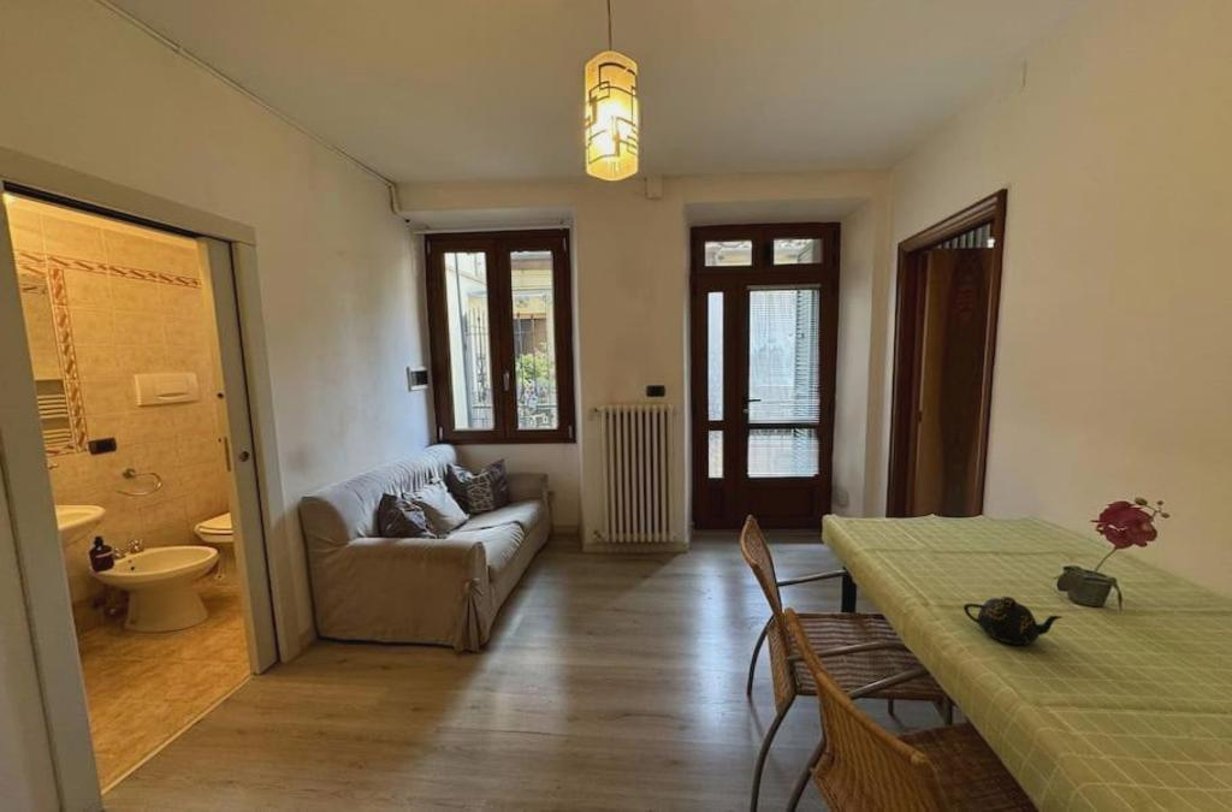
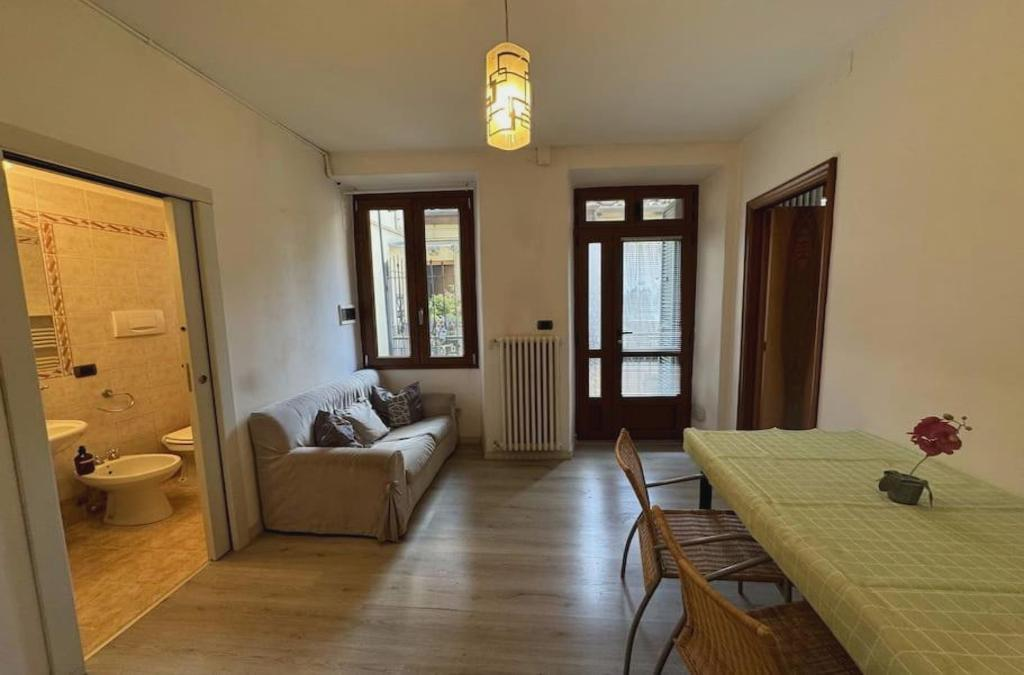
- teapot (1011, 617)
